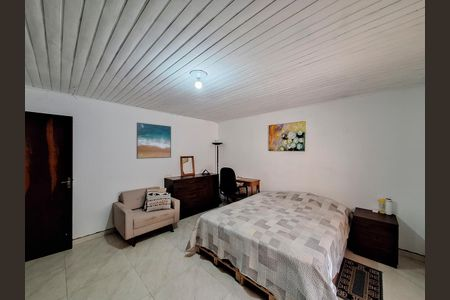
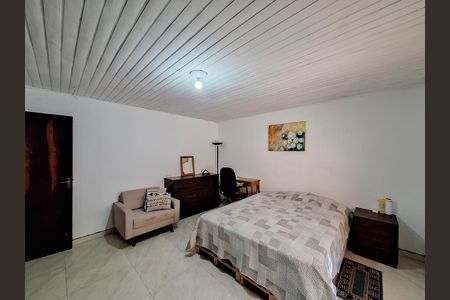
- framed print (155, 141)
